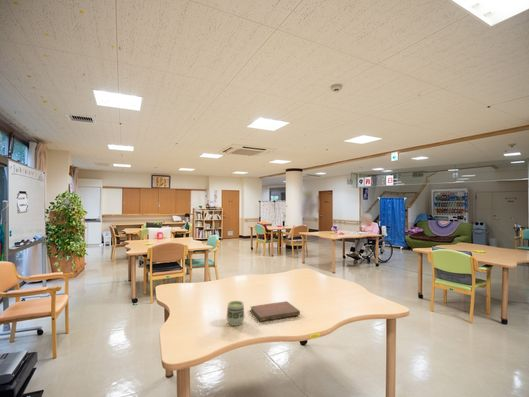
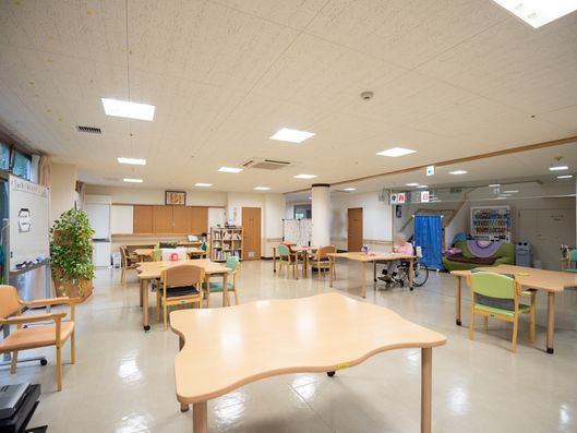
- notebook (274, 310)
- cup (235, 313)
